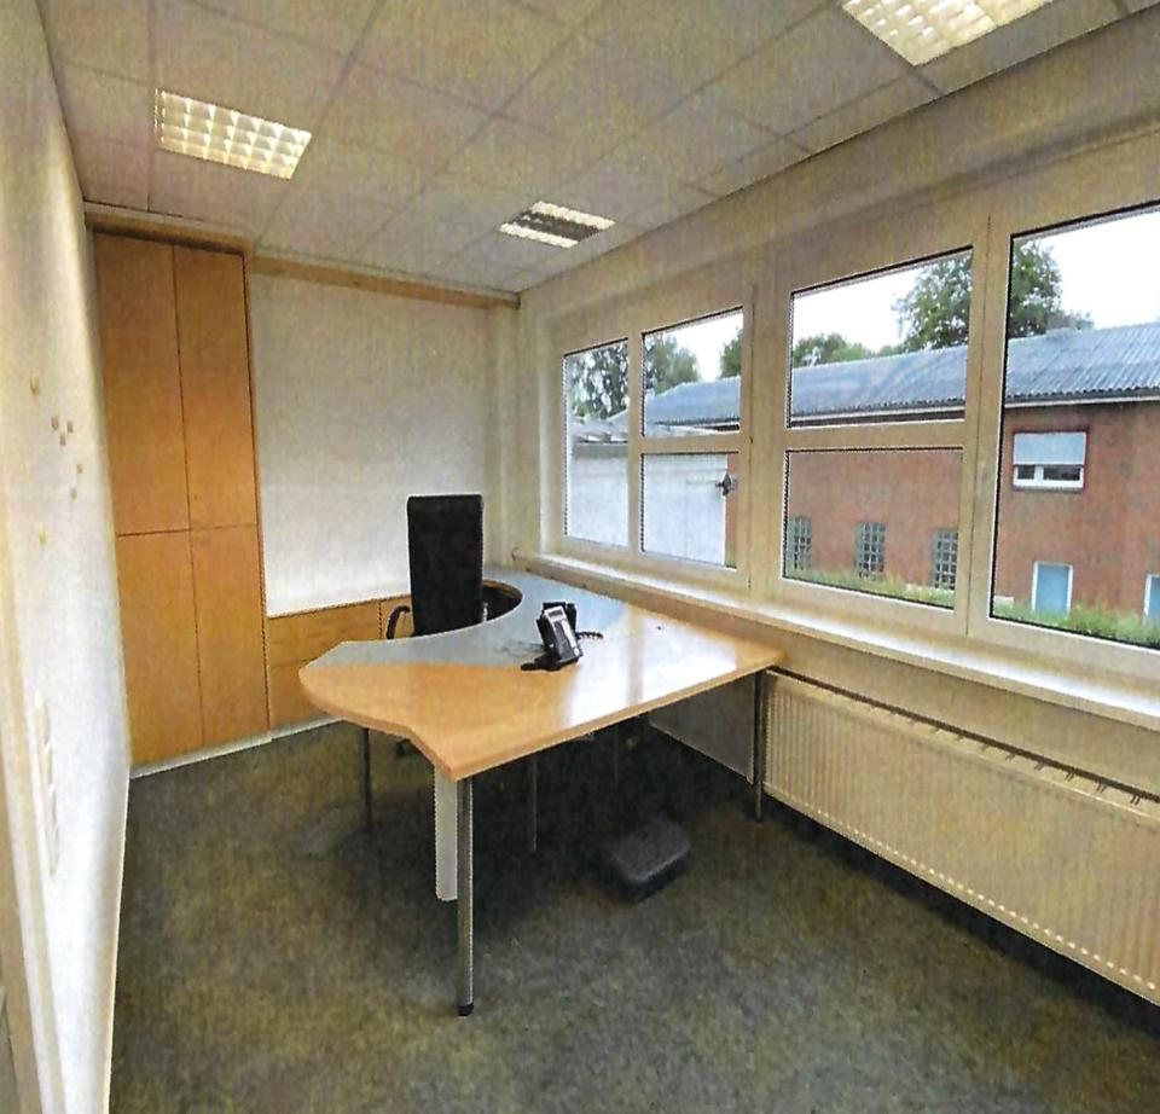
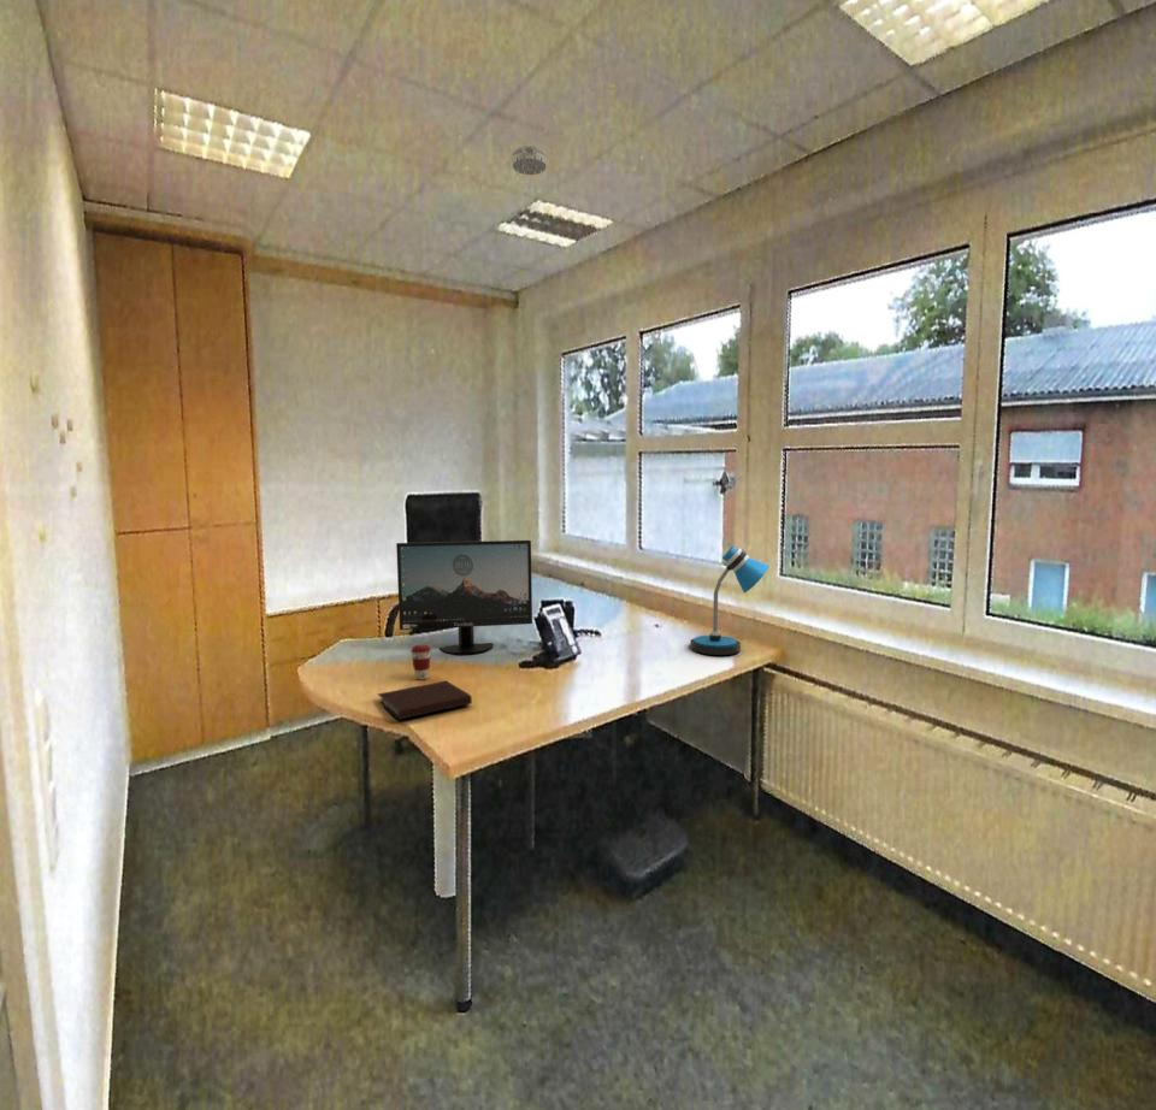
+ monitor (466, 595)
+ coffee cup (421, 661)
+ smoke detector (529, 159)
+ notebook (424, 698)
+ desk lamp (716, 597)
